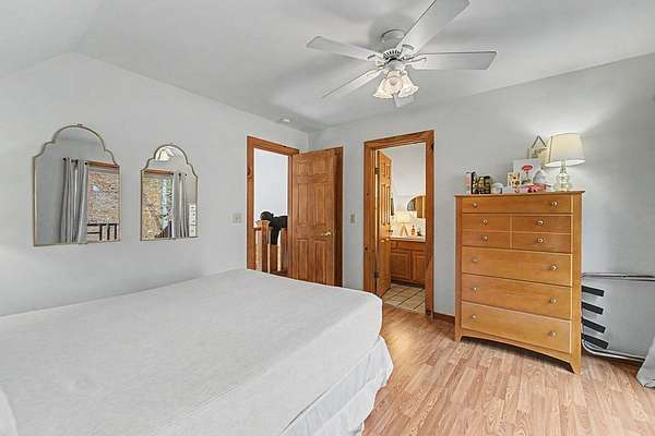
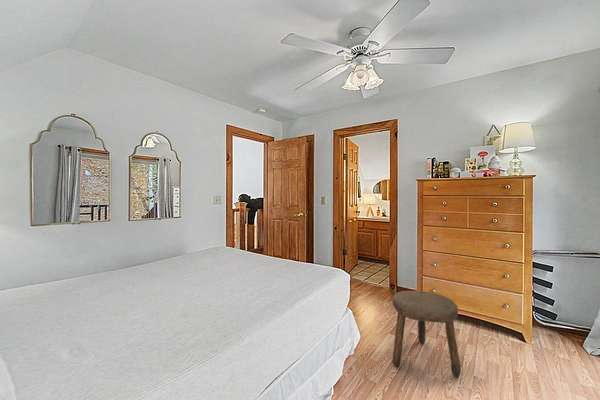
+ stool (424, 328)
